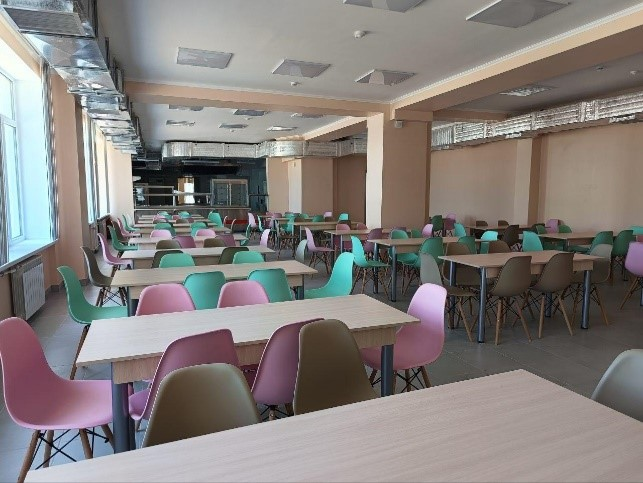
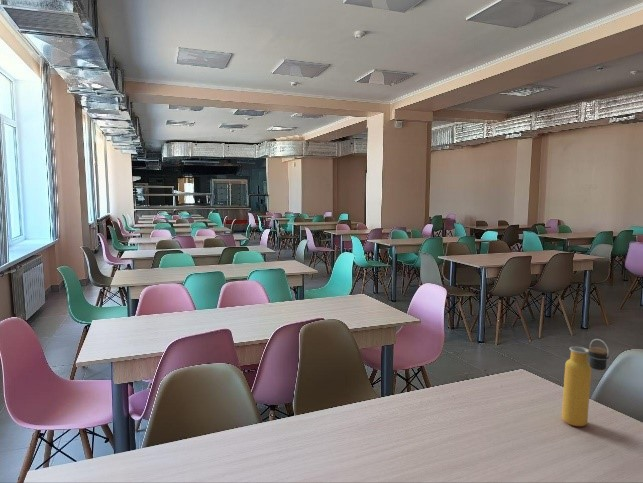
+ water bottle (585, 381)
